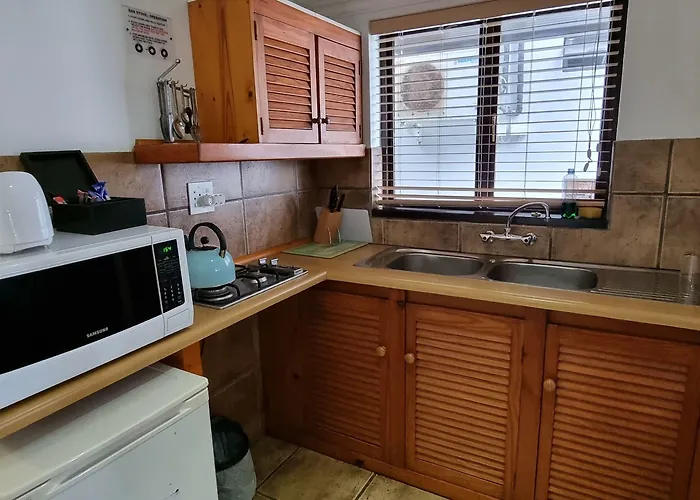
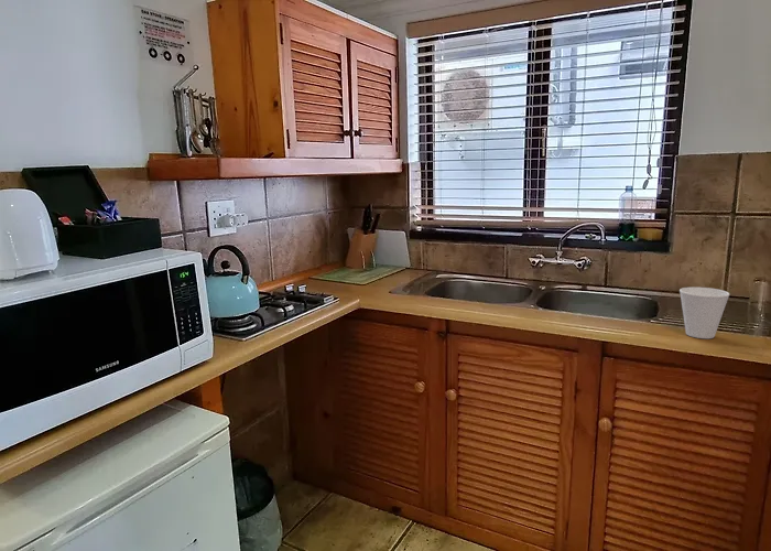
+ cup (702, 313)
